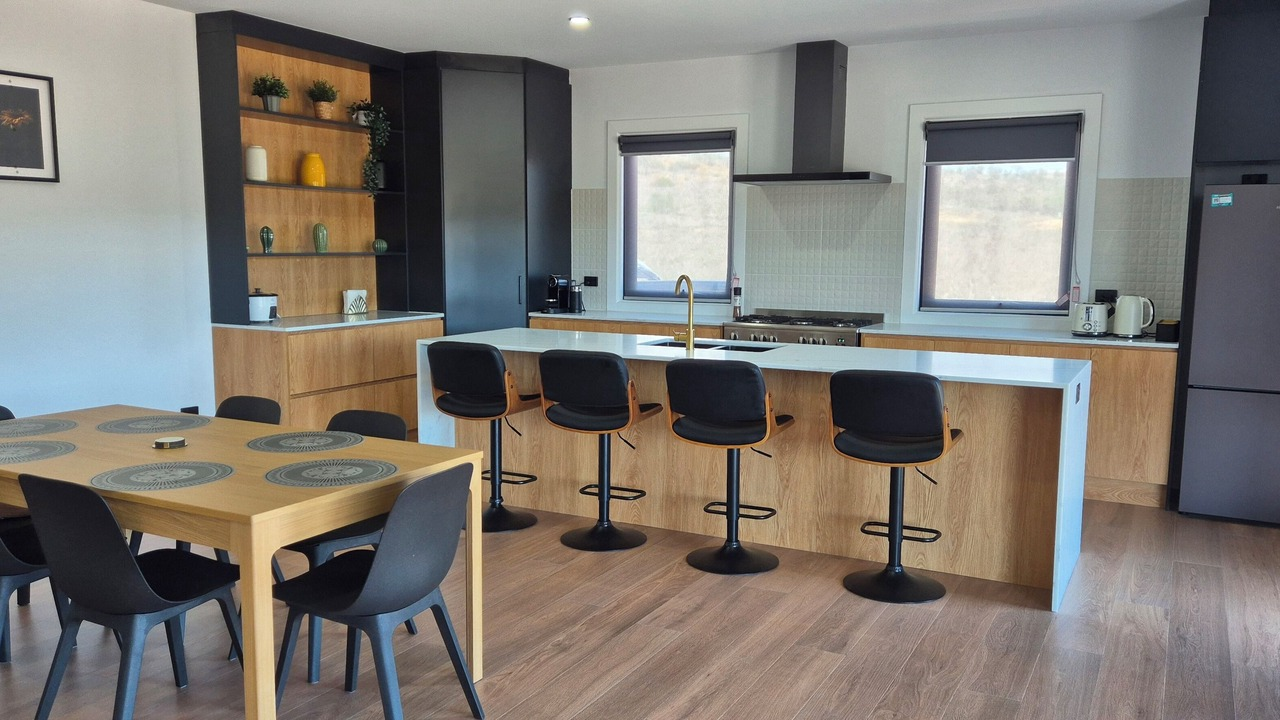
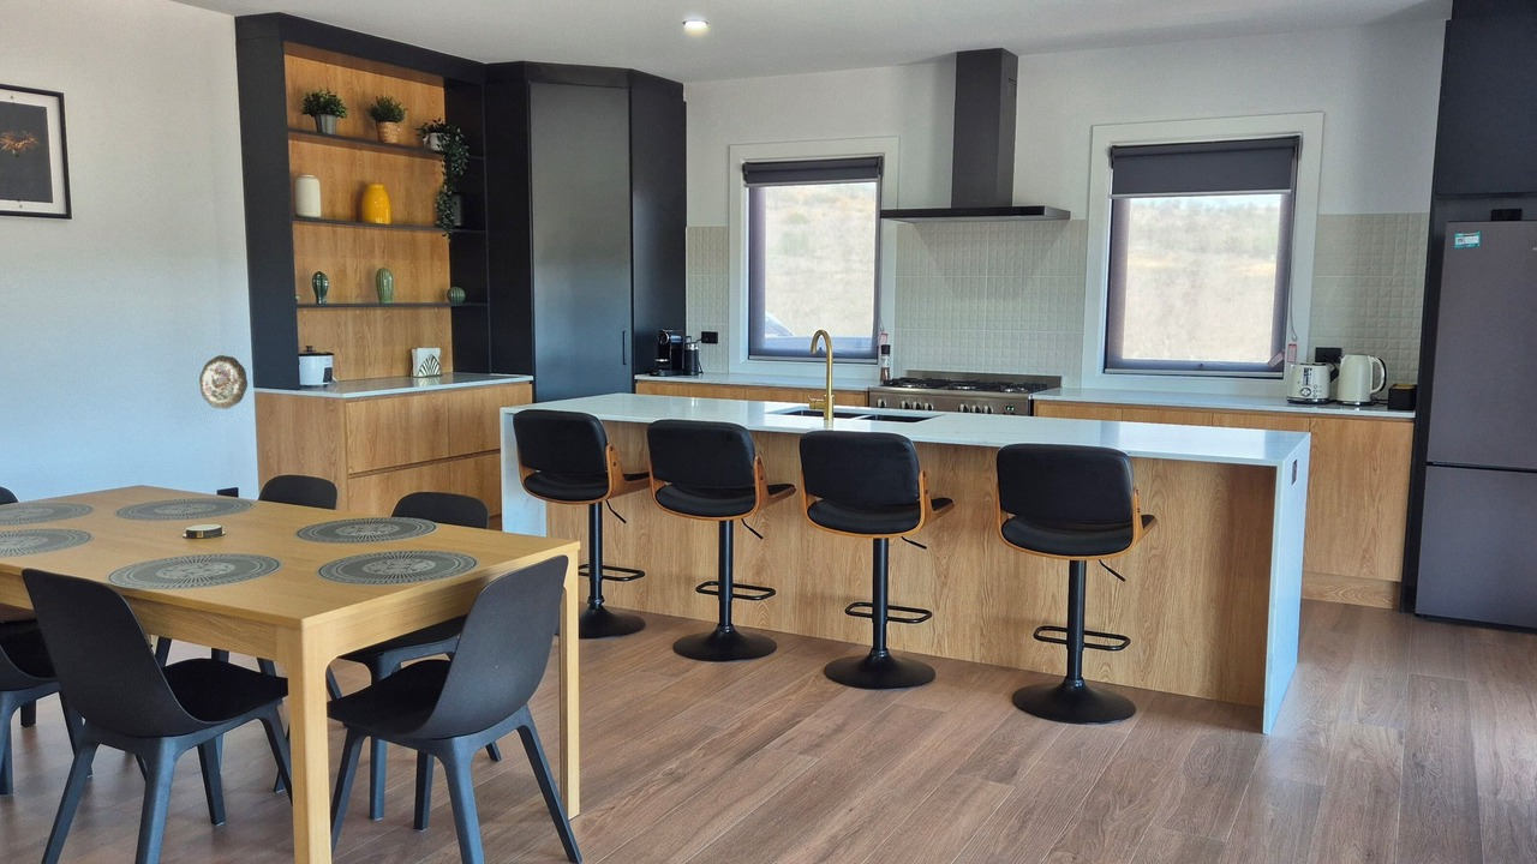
+ decorative plate (222, 382)
